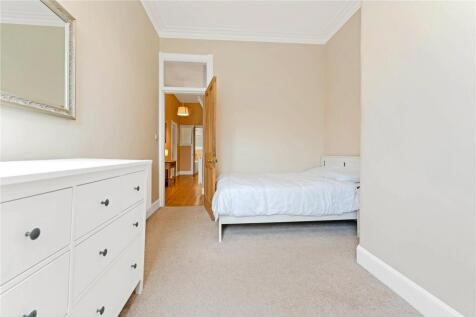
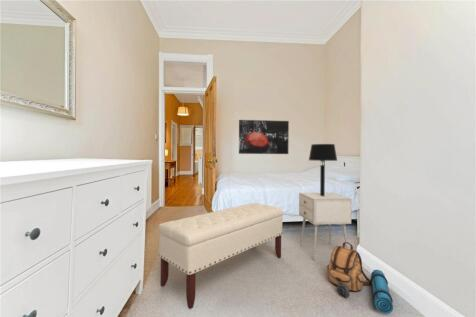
+ nightstand (322, 223)
+ backpack (361, 268)
+ wall art (263, 137)
+ bench (228, 241)
+ table lamp (322, 170)
